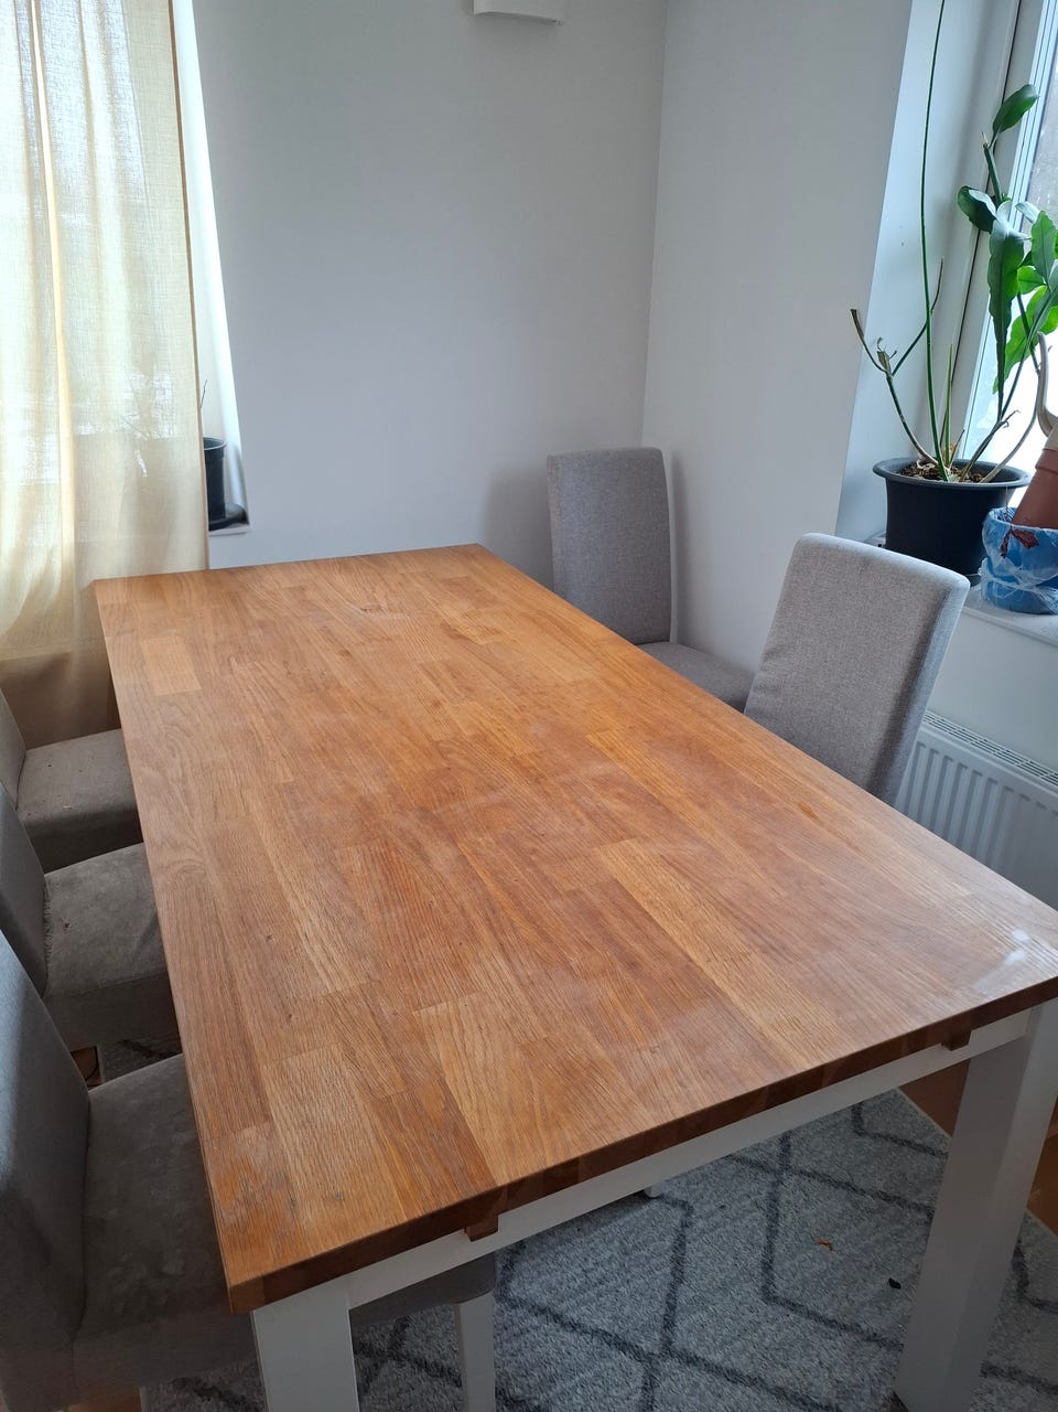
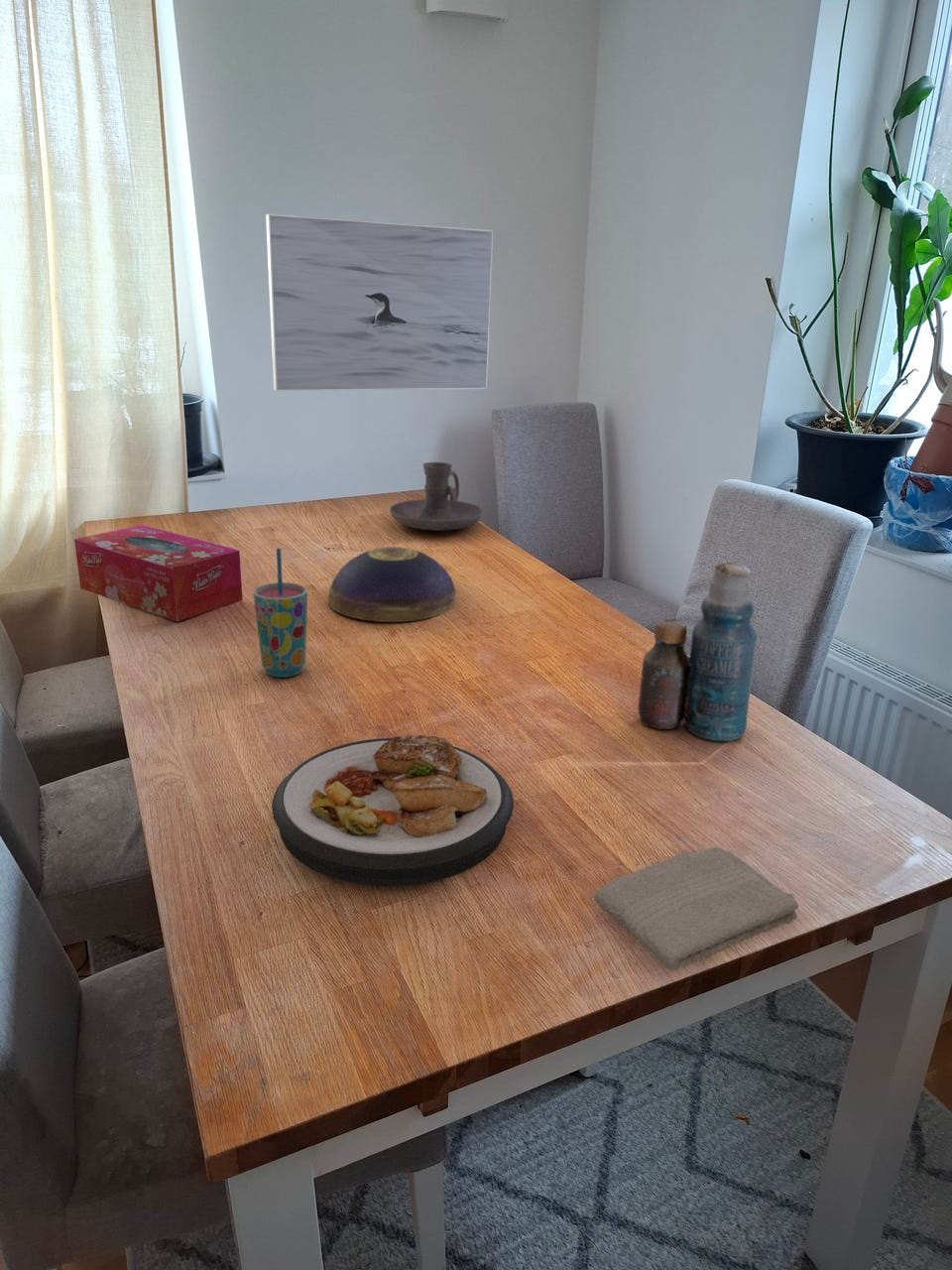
+ washcloth (698, 901)
+ decorative bowl (393, 574)
+ plate (394, 795)
+ candle holder (440, 493)
+ cup (281, 611)
+ tissue box (158, 570)
+ bottle (701, 647)
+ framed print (385, 309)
